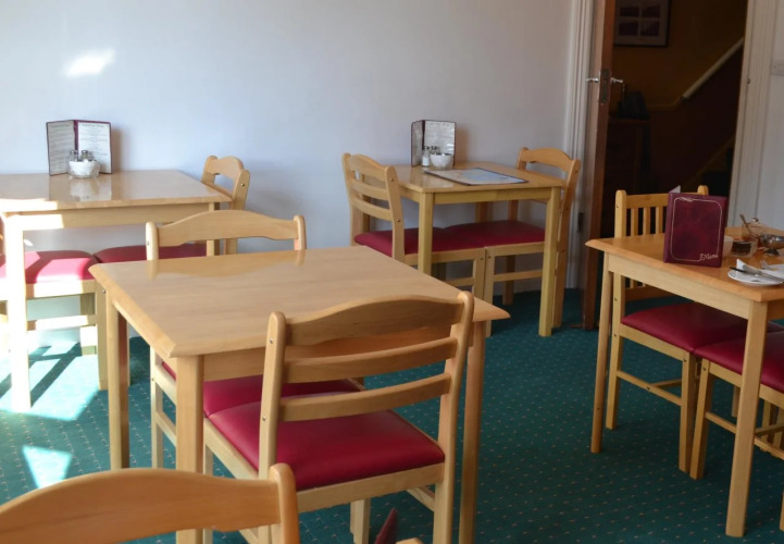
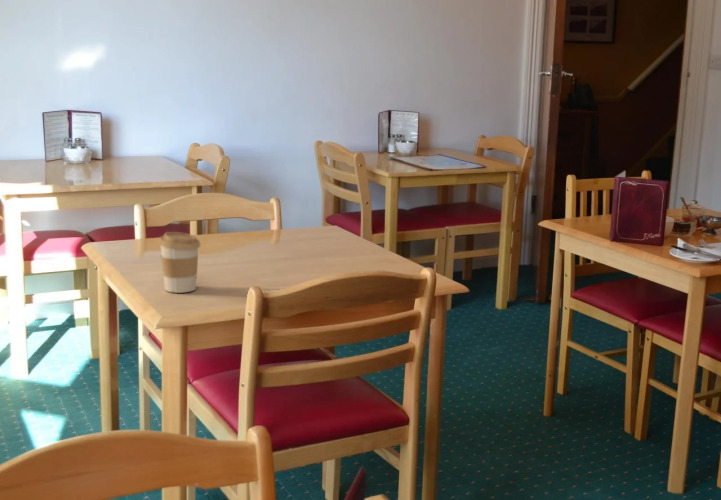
+ coffee cup (180, 261)
